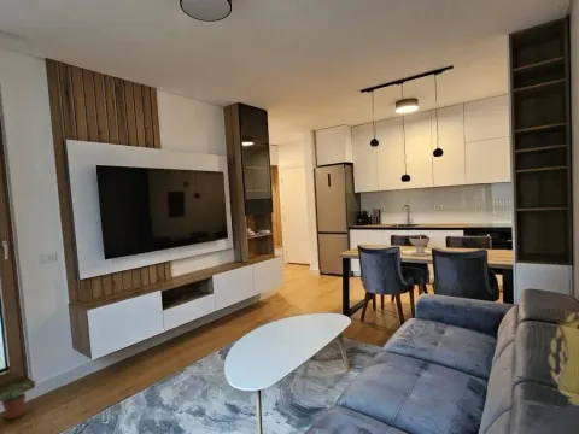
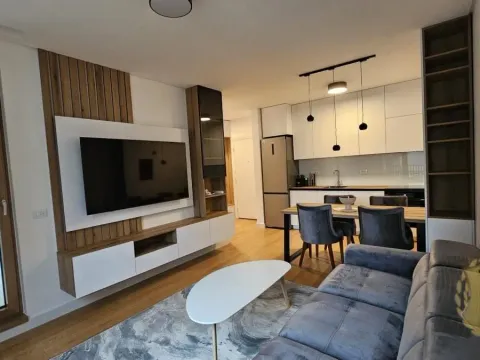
- potted plant (14, 400)
